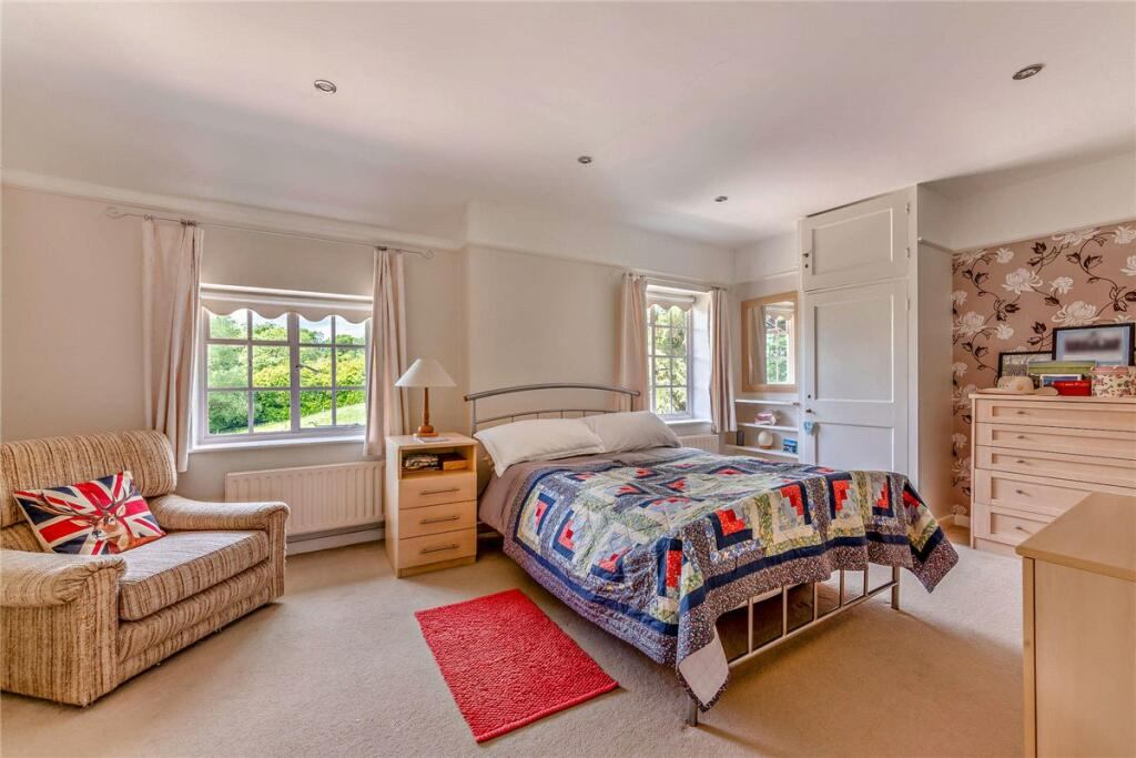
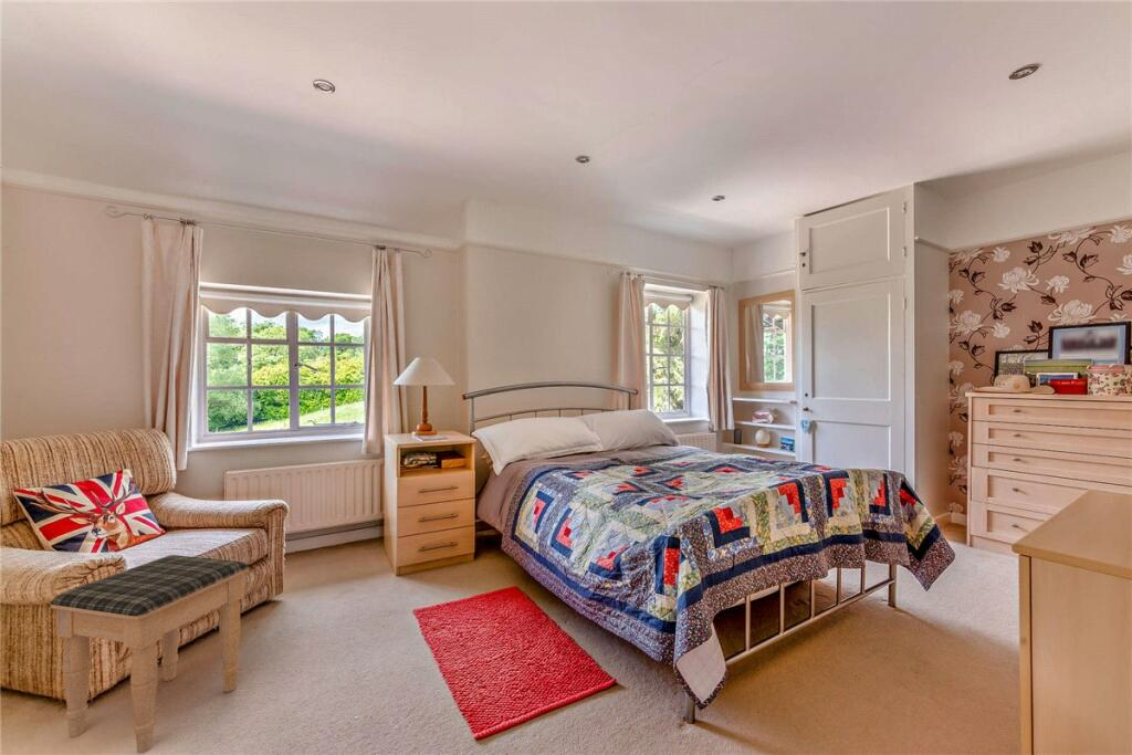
+ footstool (157, 640)
